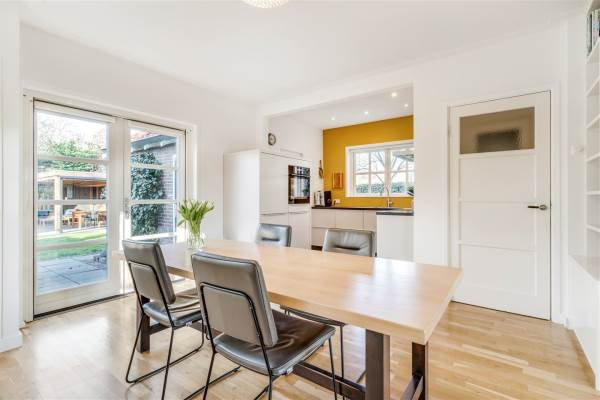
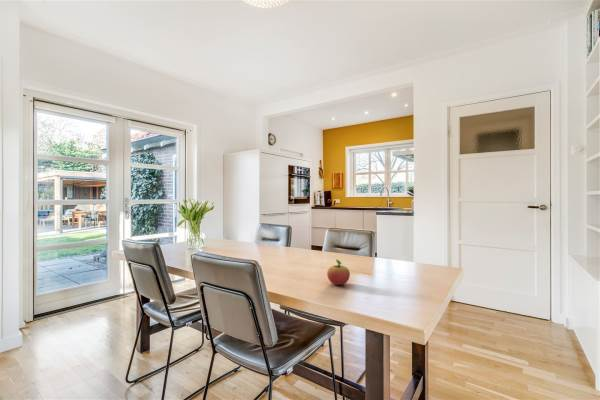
+ fruit (338, 272)
